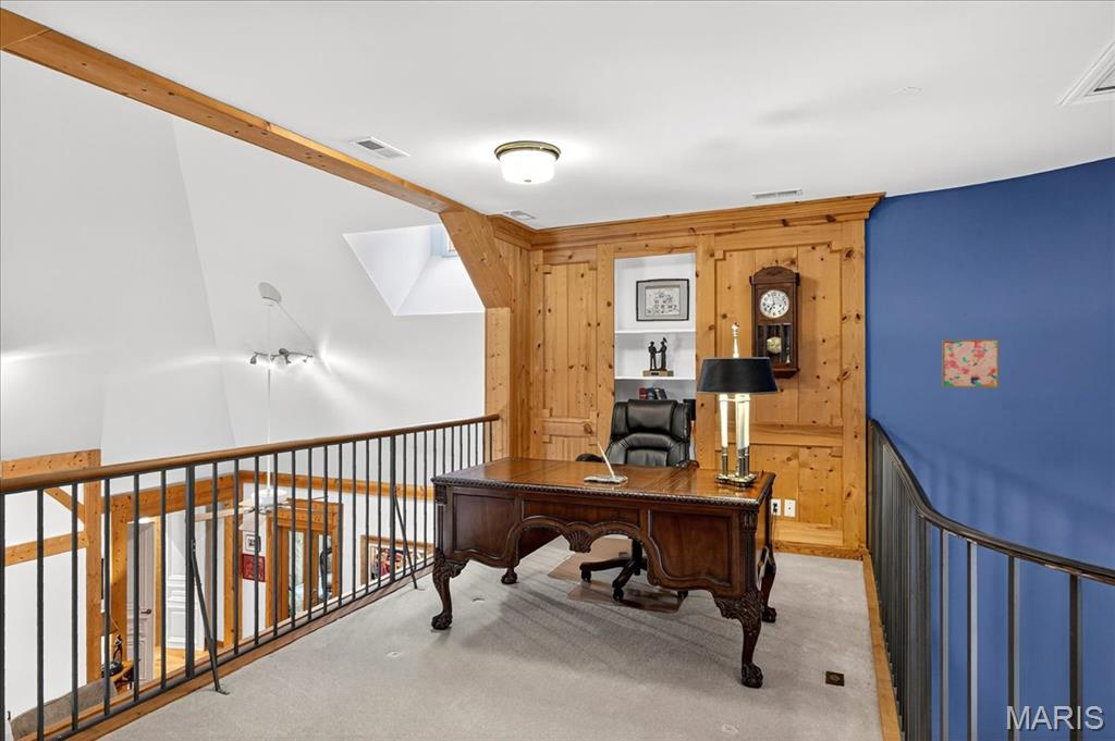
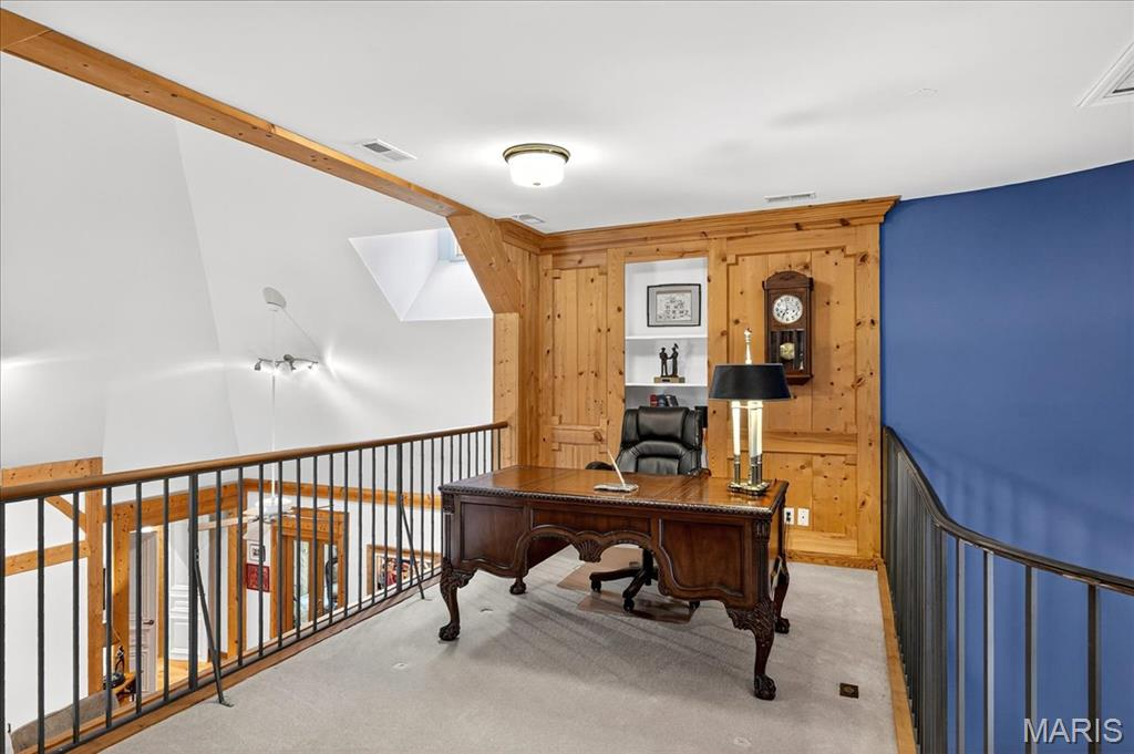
- wall art (969, 363)
